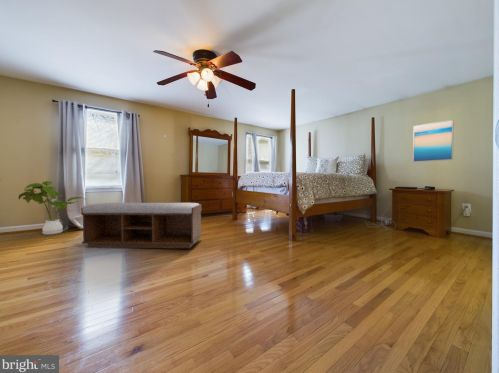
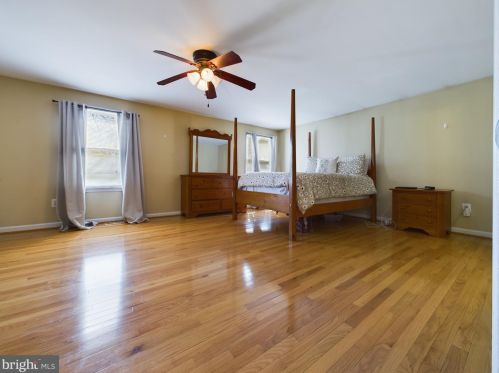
- house plant (51, 205)
- bench (145, 223)
- wall art (432, 142)
